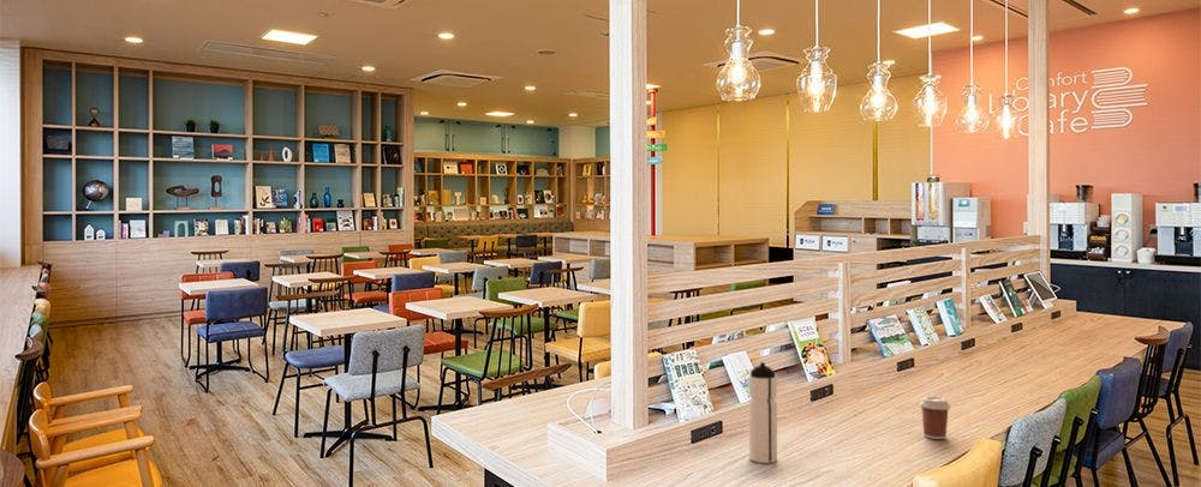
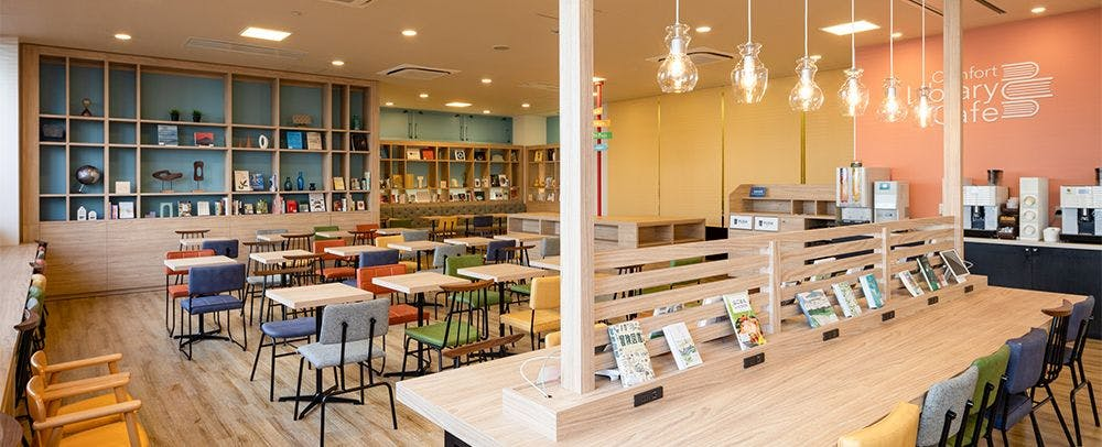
- water bottle (763, 410)
- coffee cup (934, 417)
